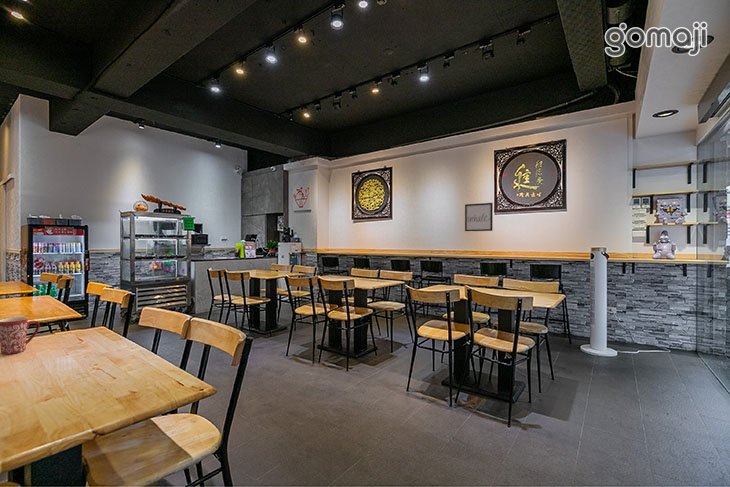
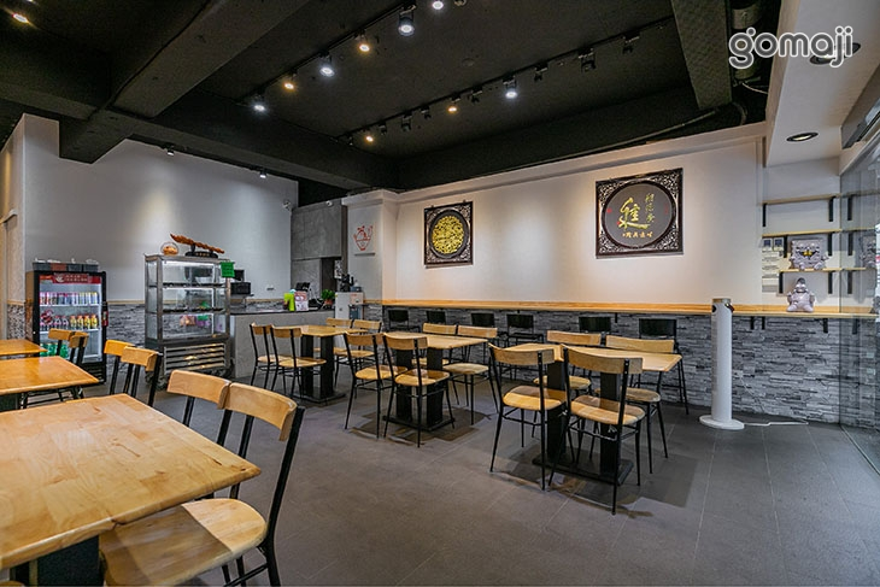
- mug (19, 334)
- wall art (478, 217)
